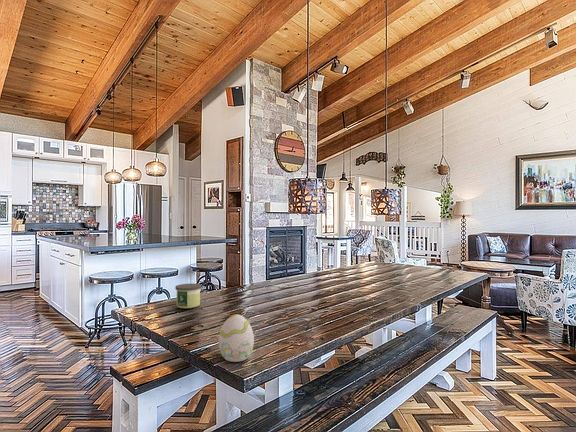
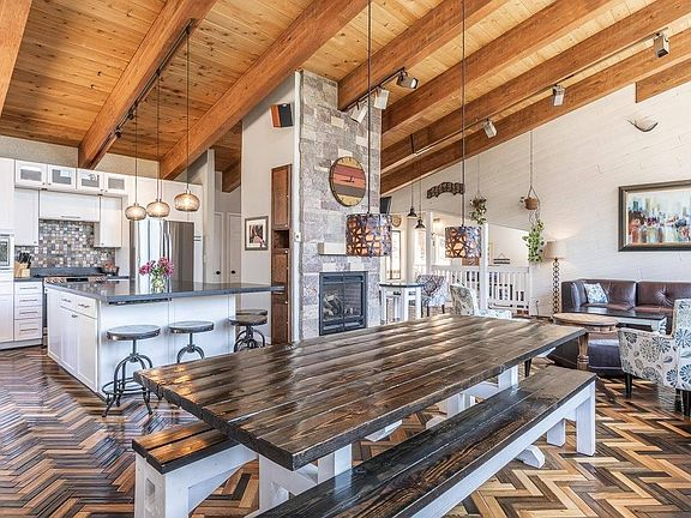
- candle (188, 295)
- decorative egg (236, 336)
